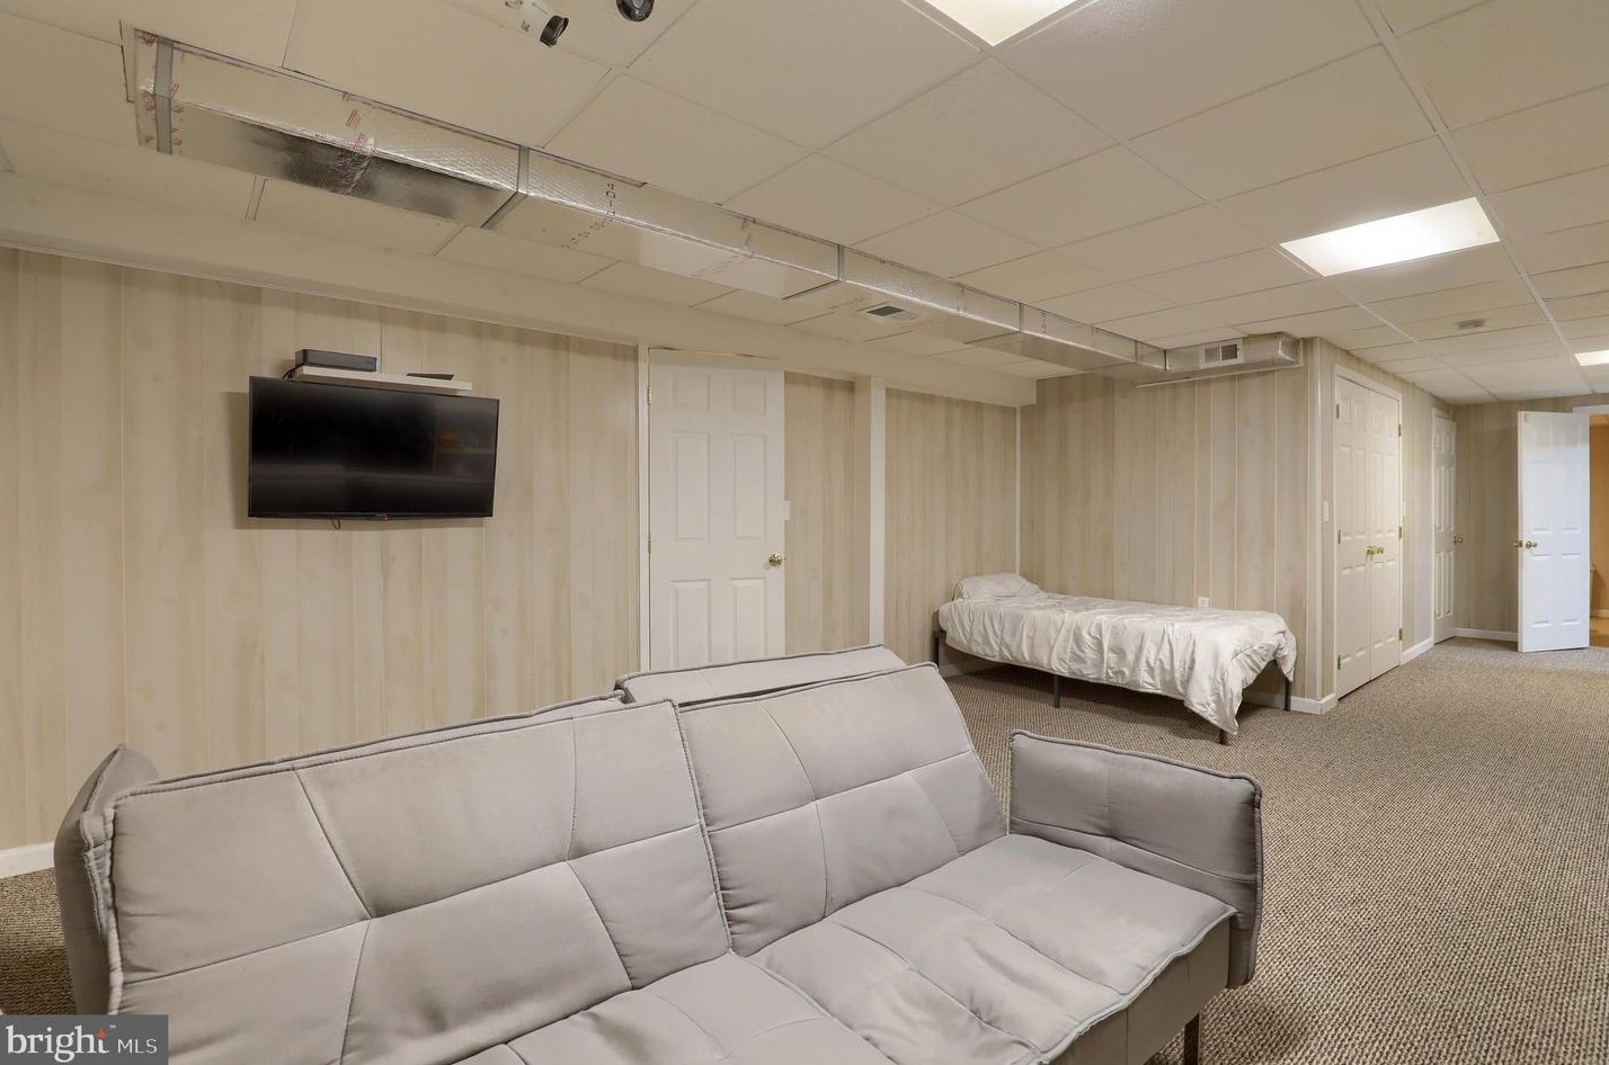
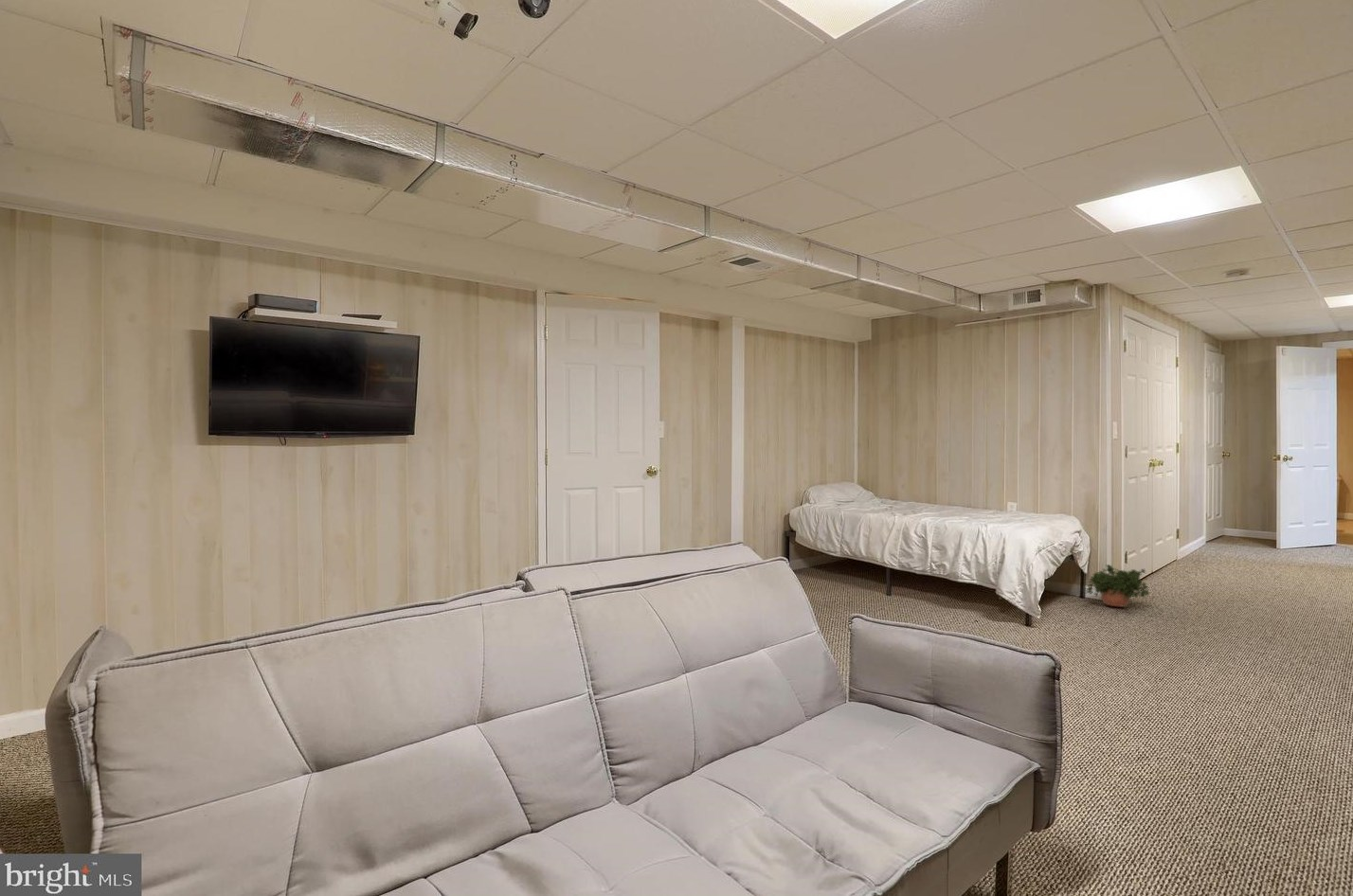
+ potted plant (1115, 585)
